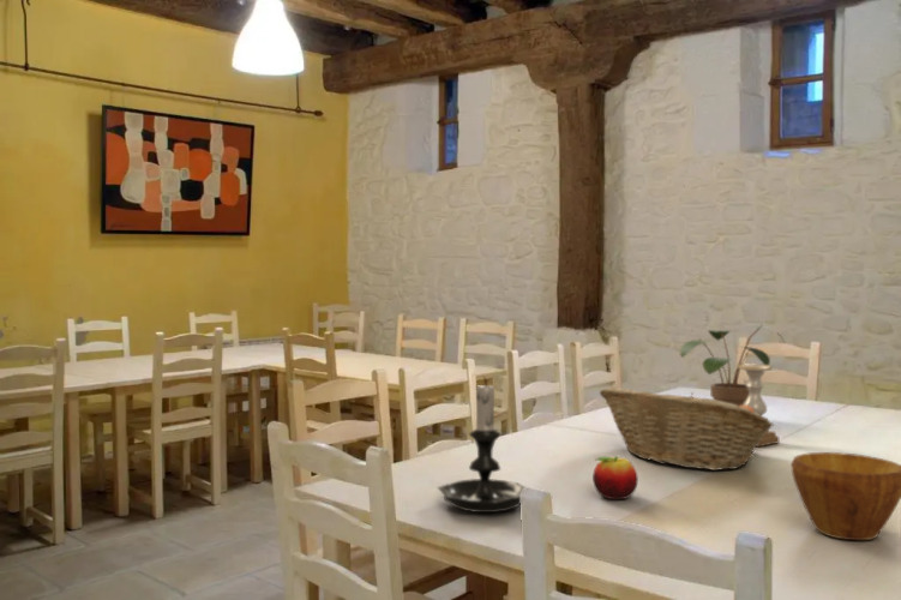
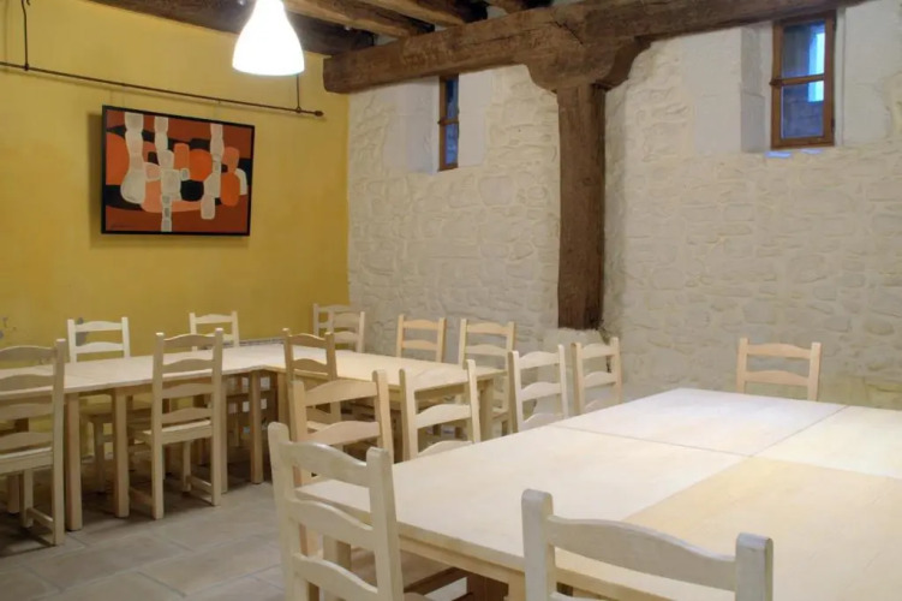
- fruit (614, 475)
- candle holder (482, 440)
- bowl (847, 497)
- fruit basket (681, 421)
- candle holder (755, 403)
- potted plant (729, 372)
